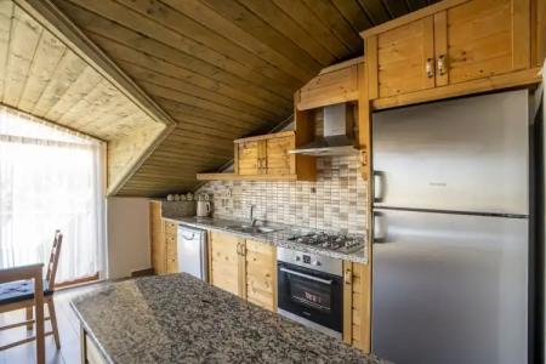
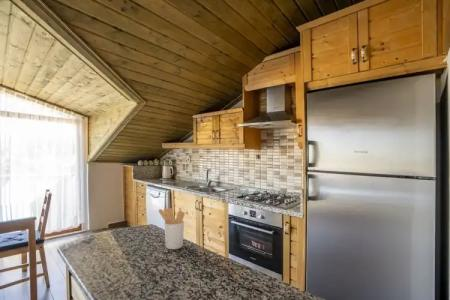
+ utensil holder (171, 226)
